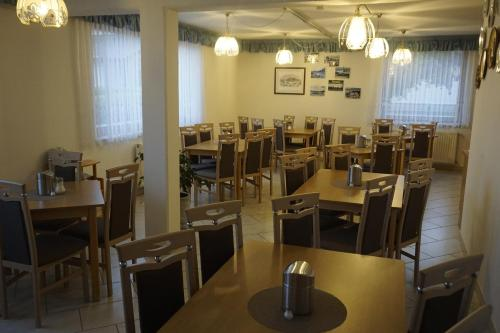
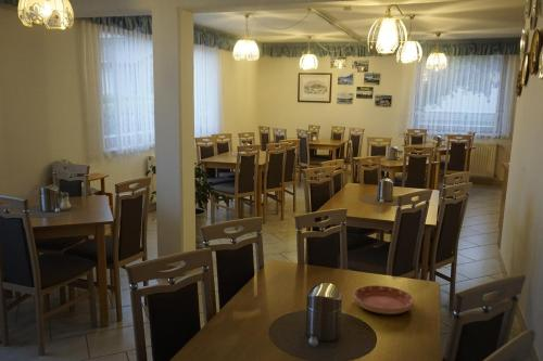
+ saucer (382, 299)
